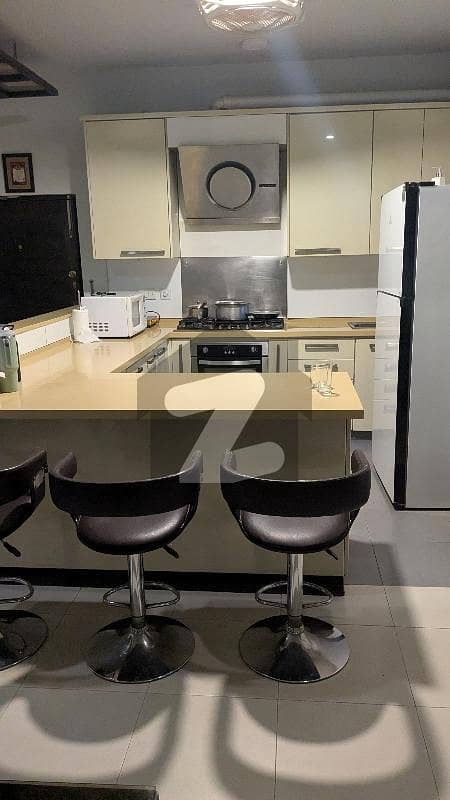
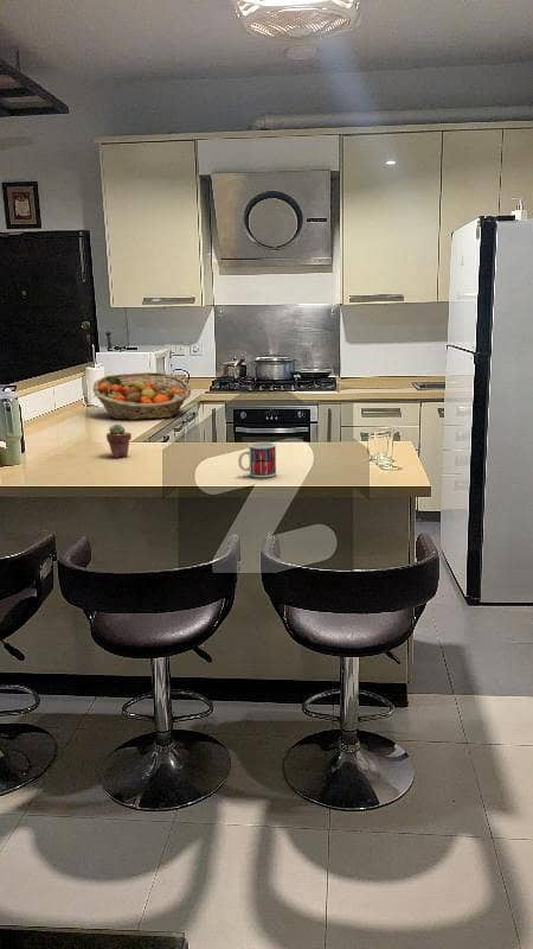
+ mug (258, 459)
+ fruit basket (142, 395)
+ potted succulent (118, 439)
